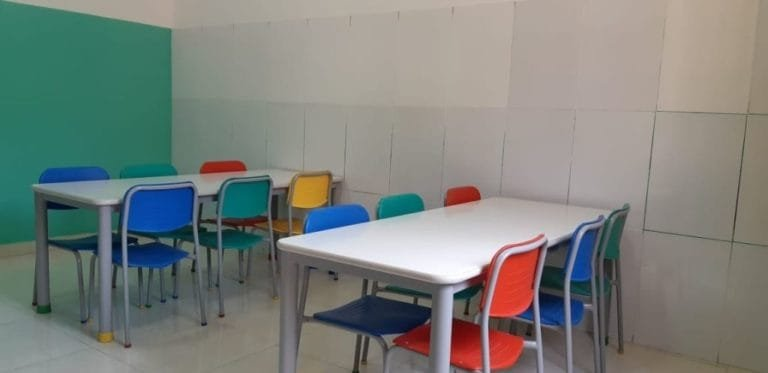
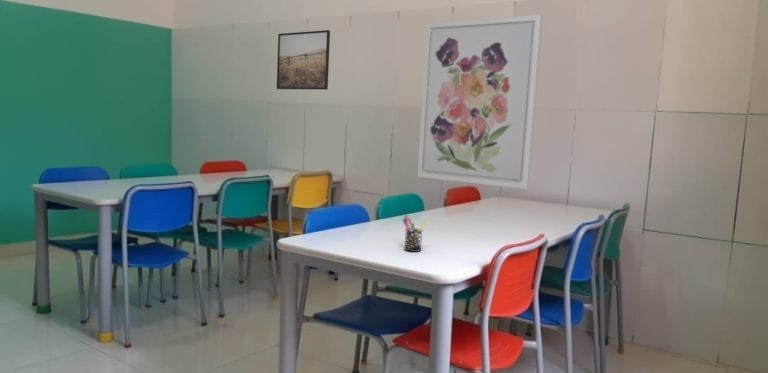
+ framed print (302, 60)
+ pen holder (412, 232)
+ wall art (475, 102)
